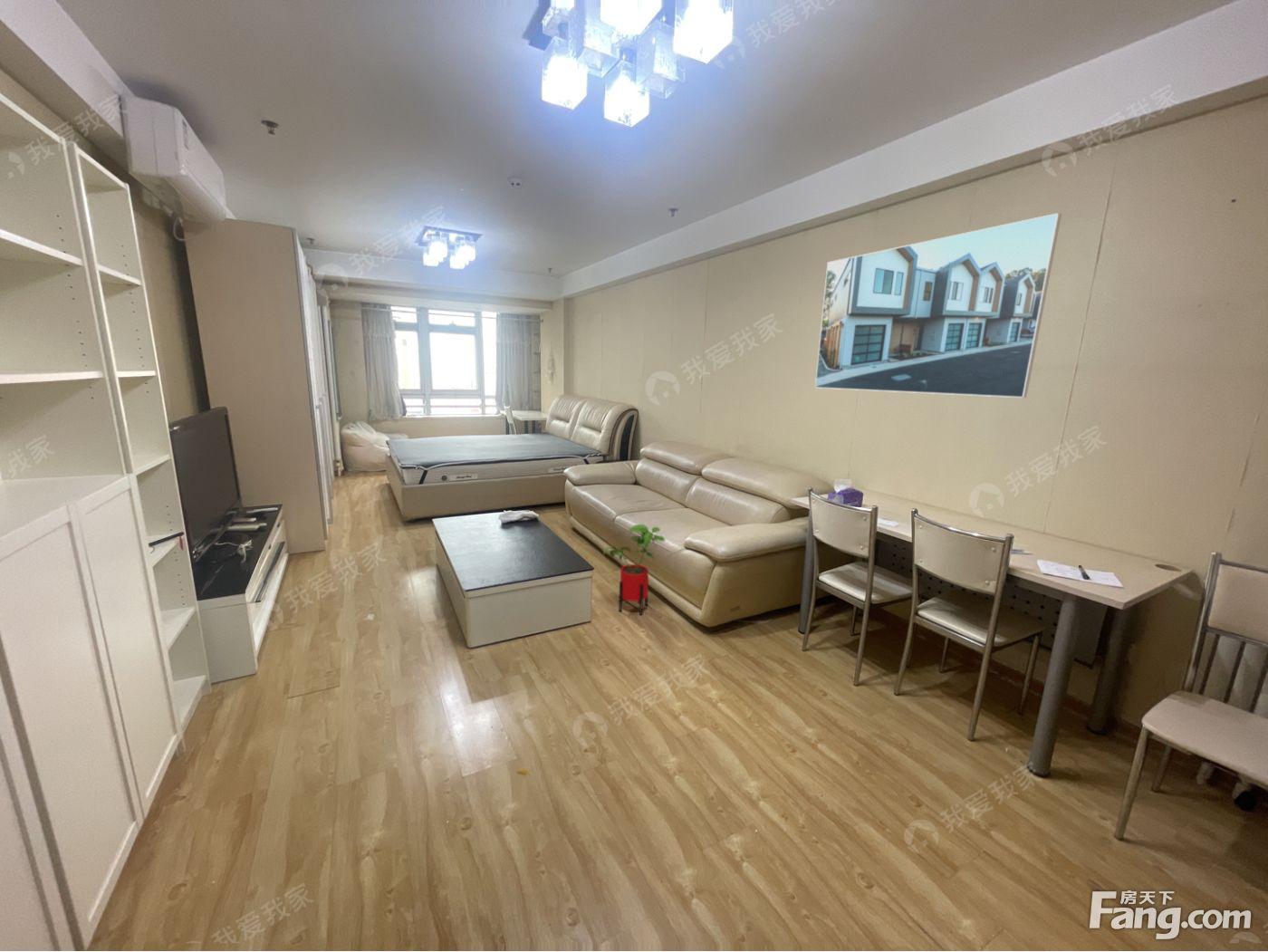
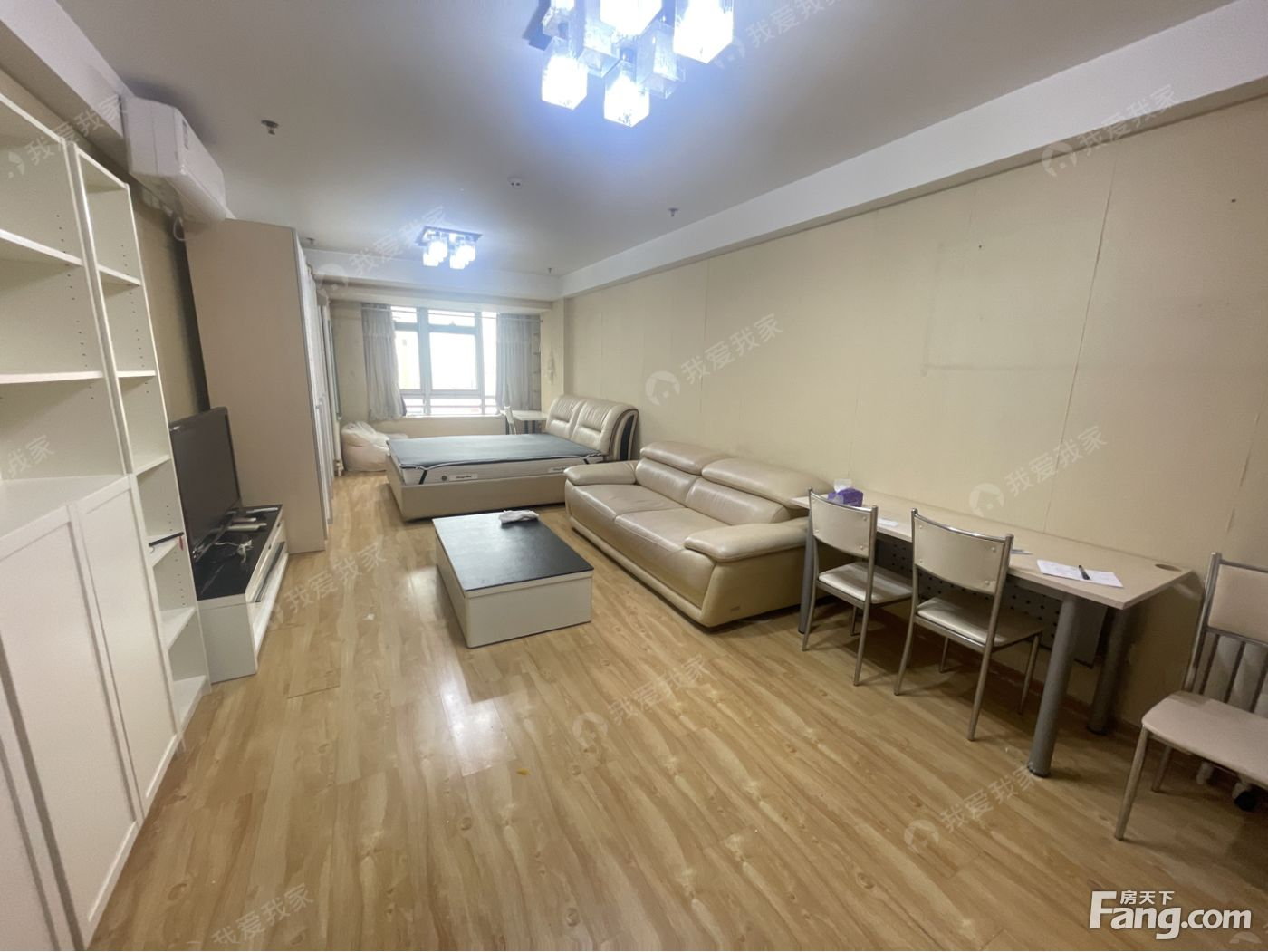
- house plant (634, 566)
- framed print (911, 319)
